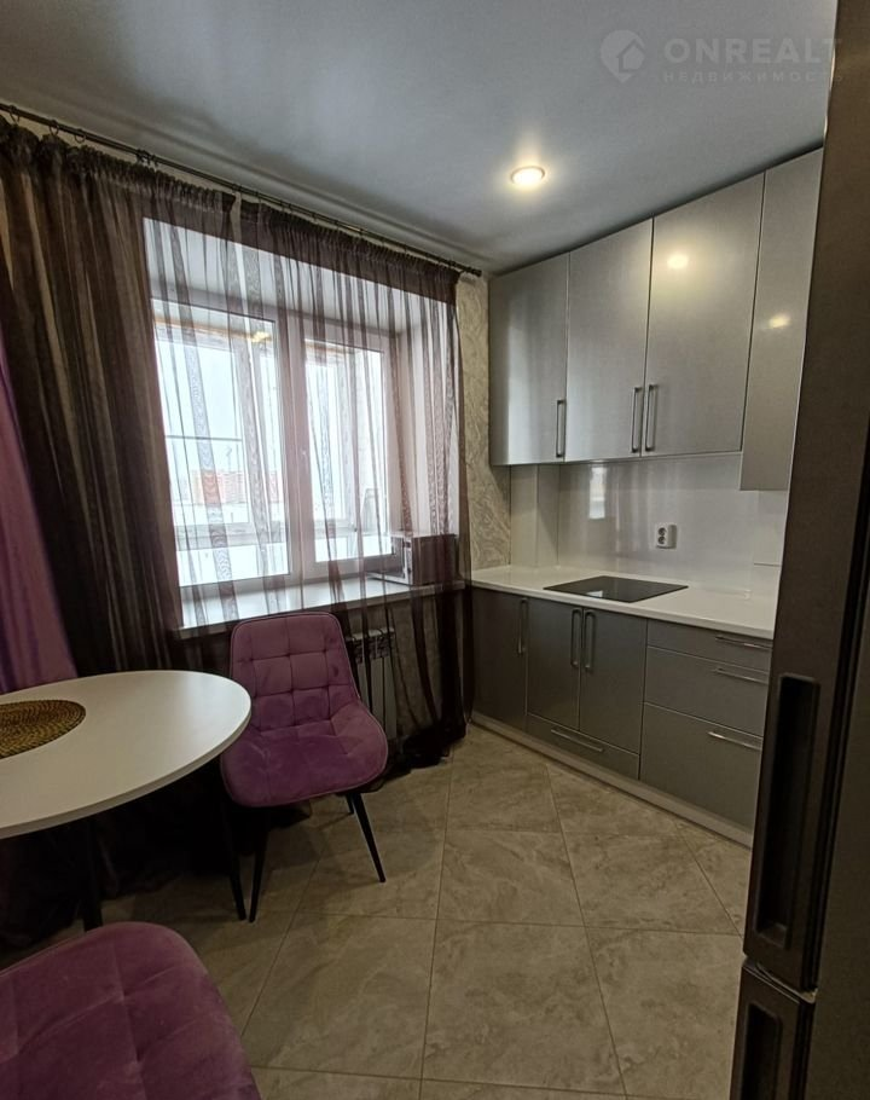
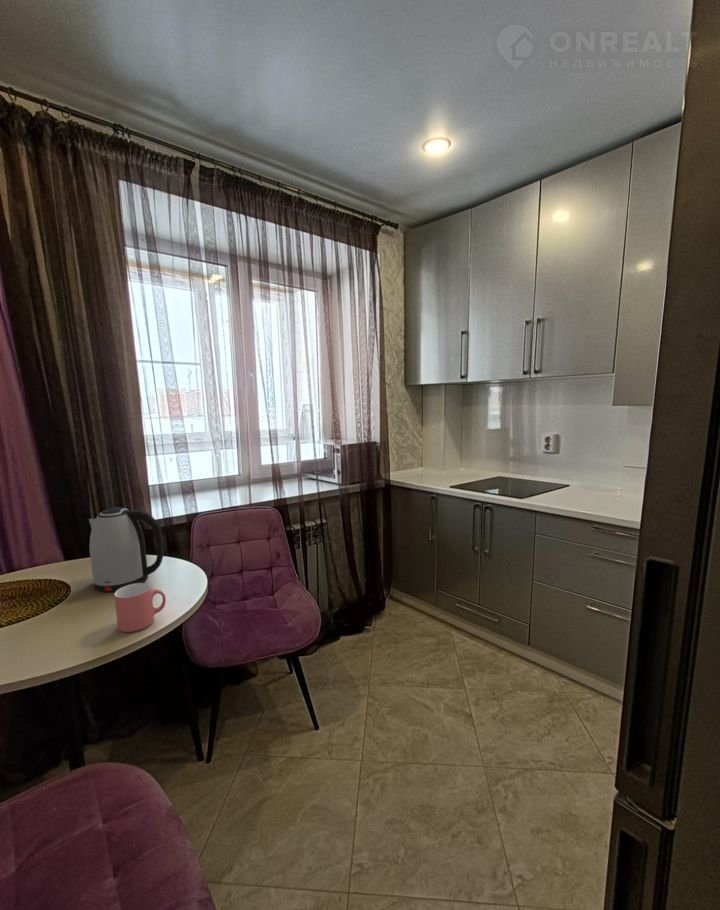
+ mug (141, 605)
+ kettle (127, 544)
